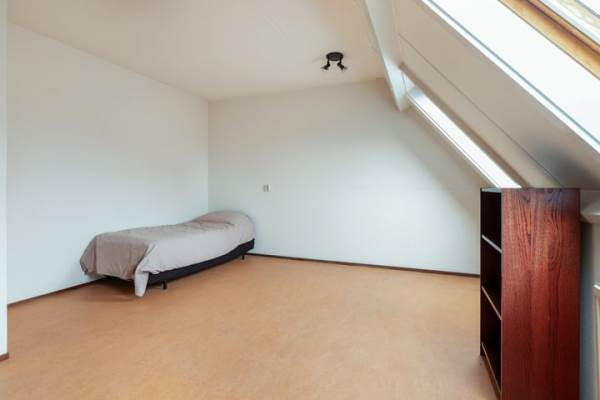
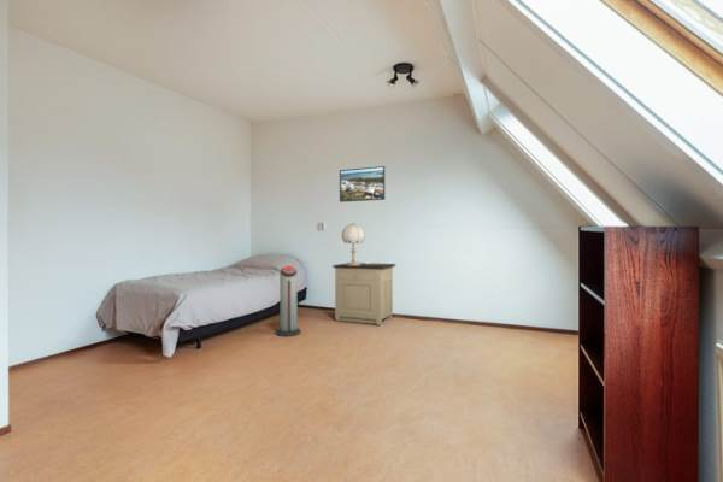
+ nightstand (364, 292)
+ table lamp (353, 243)
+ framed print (362, 184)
+ air purifier (288, 299)
